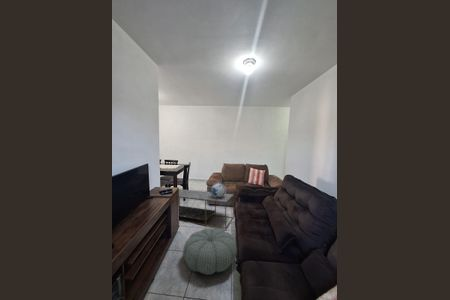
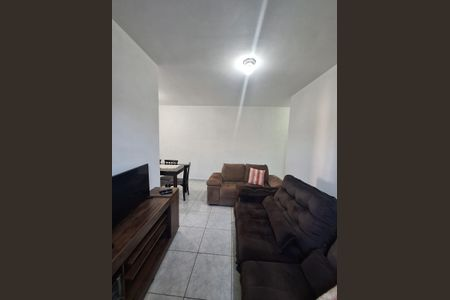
- coffee table (199, 208)
- decorative globe (219, 190)
- pouf (210, 248)
